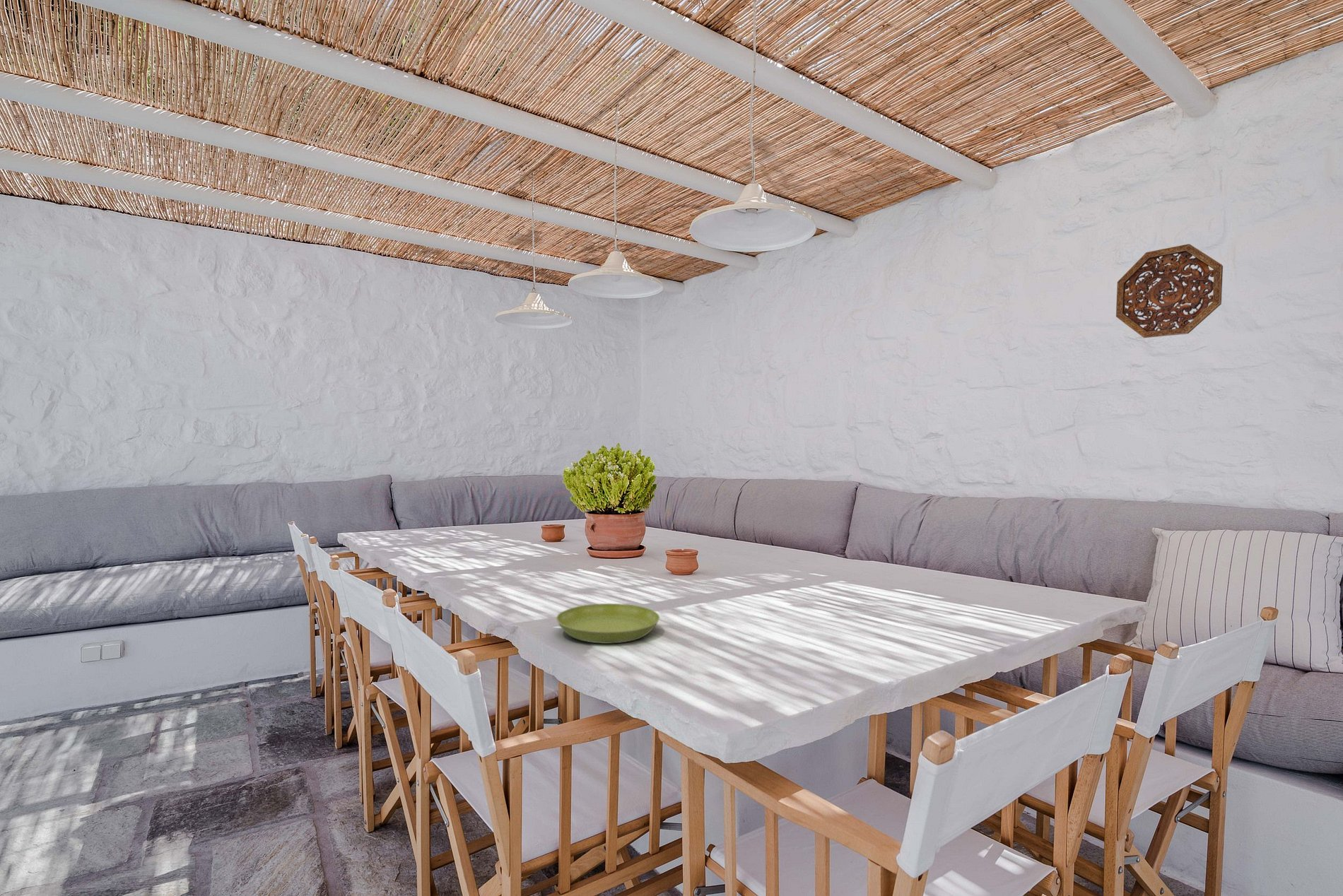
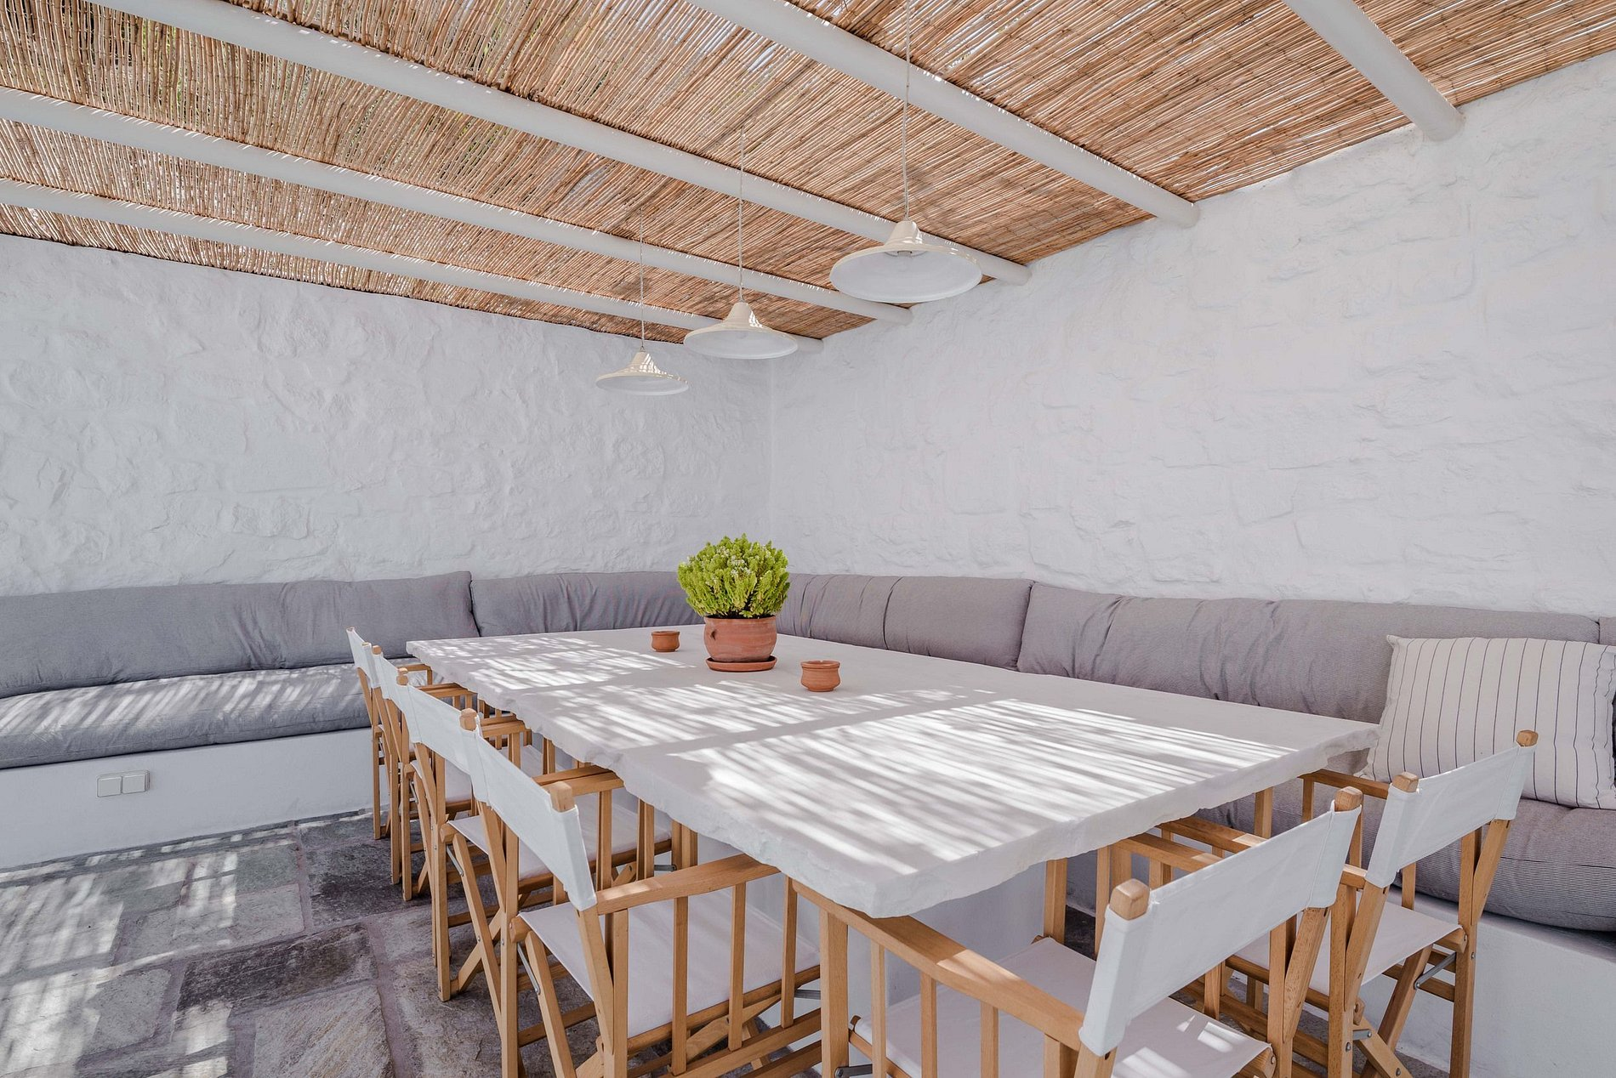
- decorative platter (1167, 292)
- saucer (608, 624)
